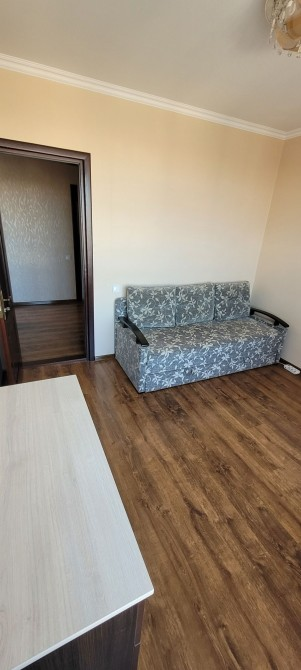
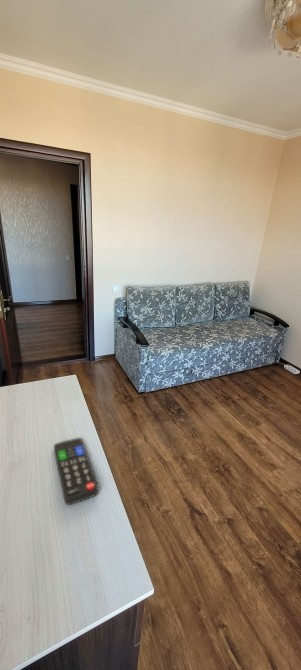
+ remote control (74, 466)
